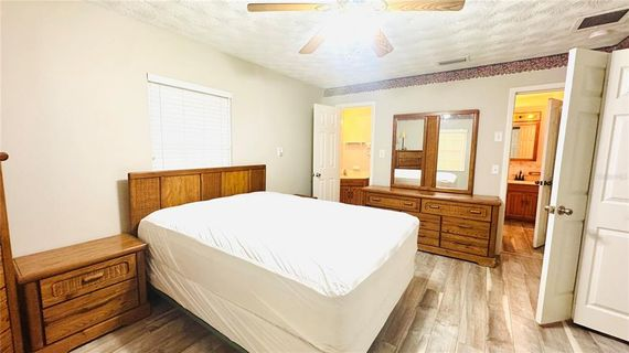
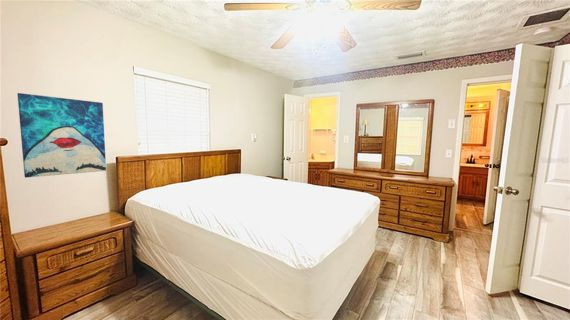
+ wall art (66, 136)
